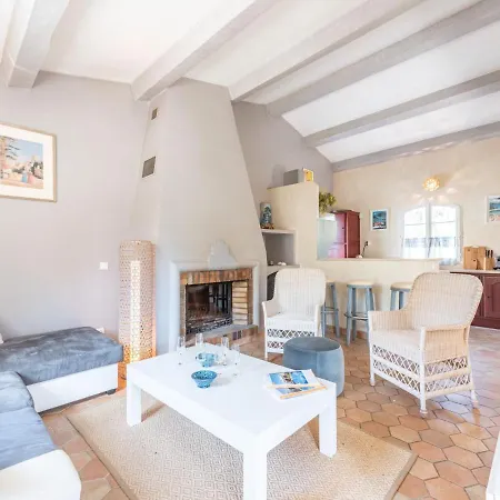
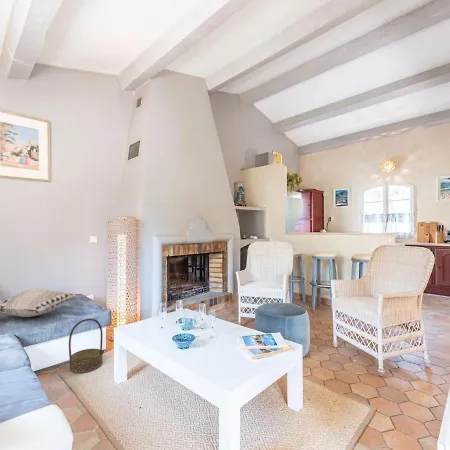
+ decorative pillow (34, 302)
+ basket (86, 349)
